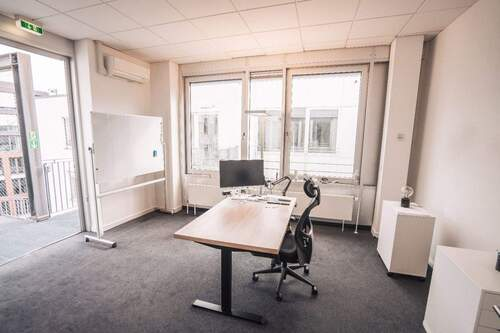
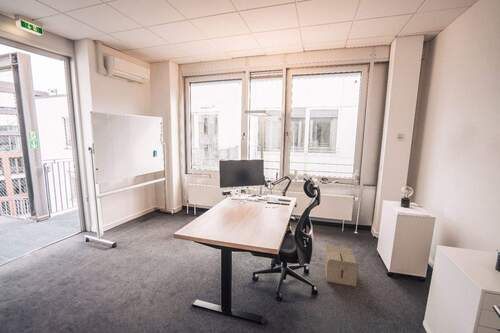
+ cardboard box (340, 264)
